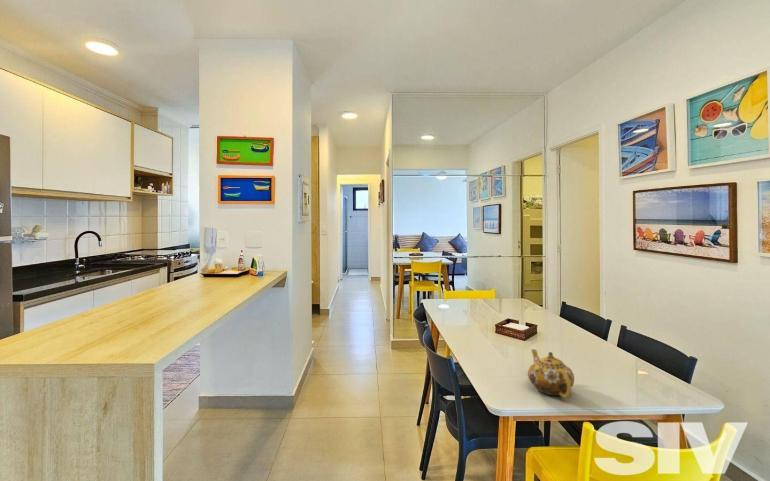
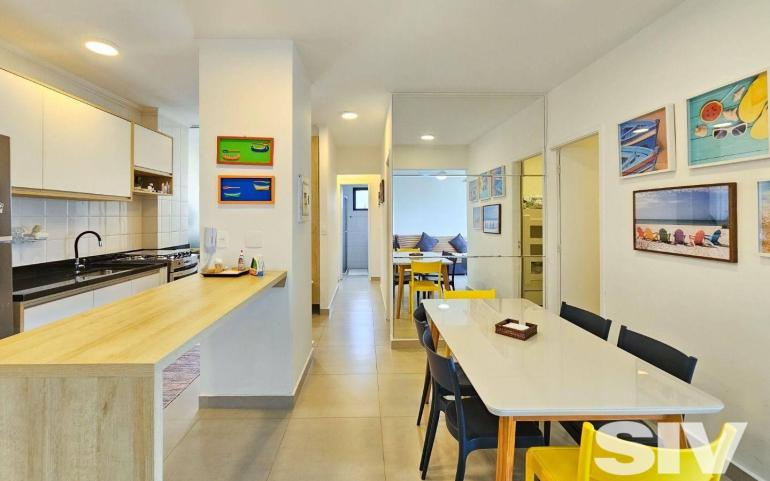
- teapot (550, 370)
